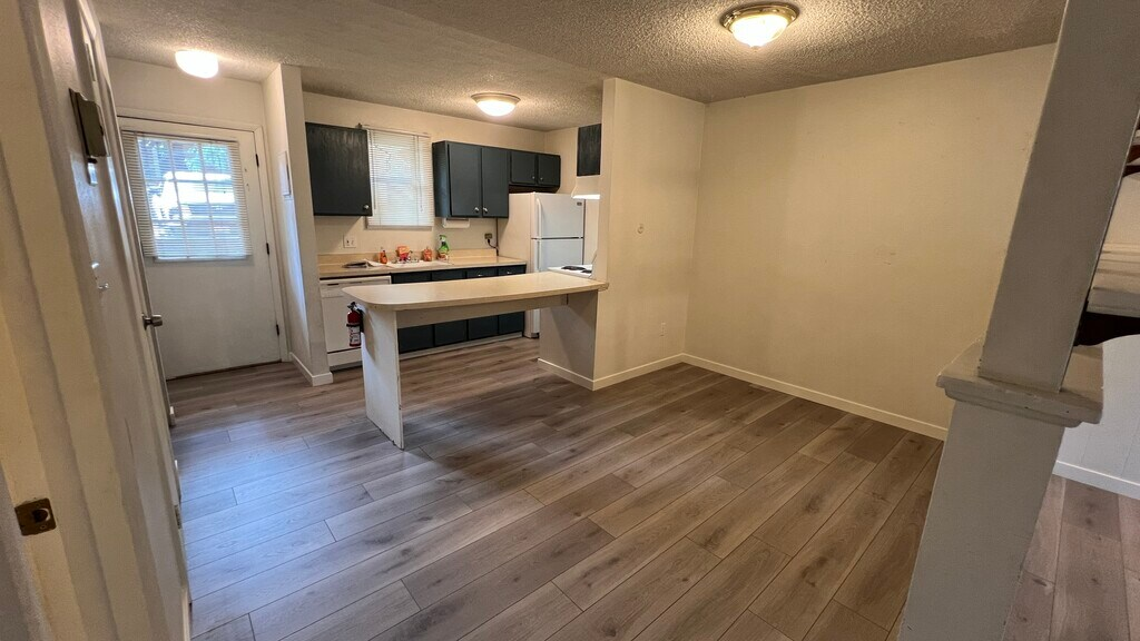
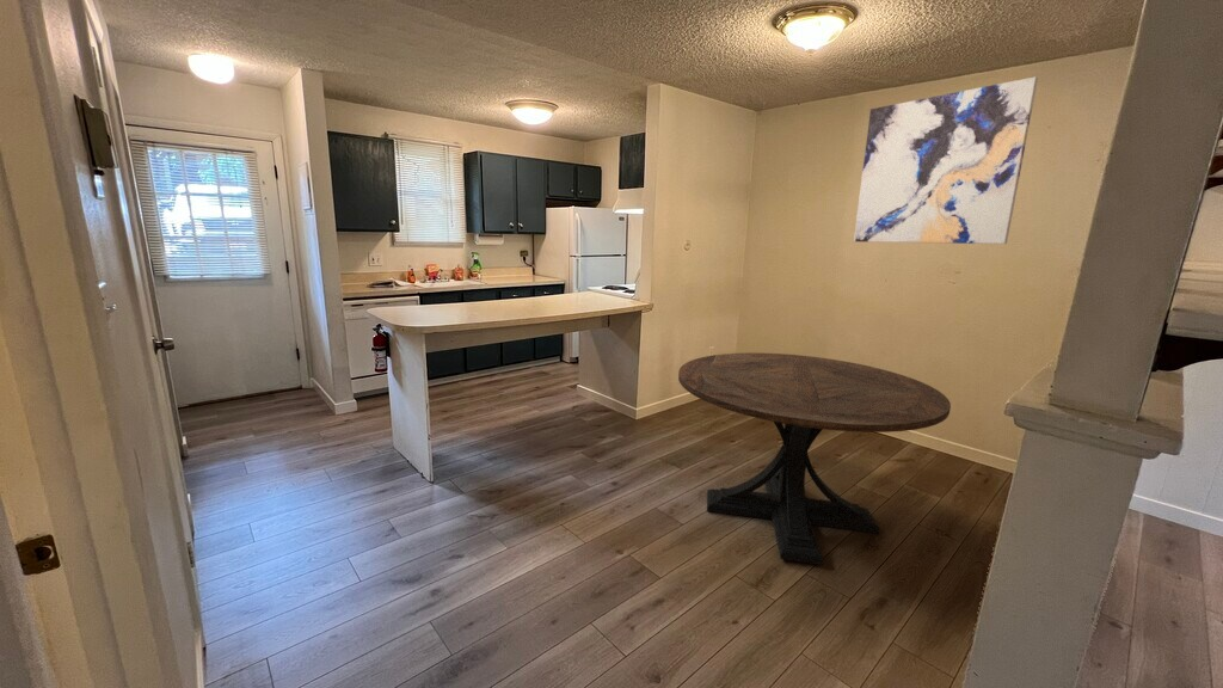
+ round table (794, 448)
+ wall art (933, 171)
